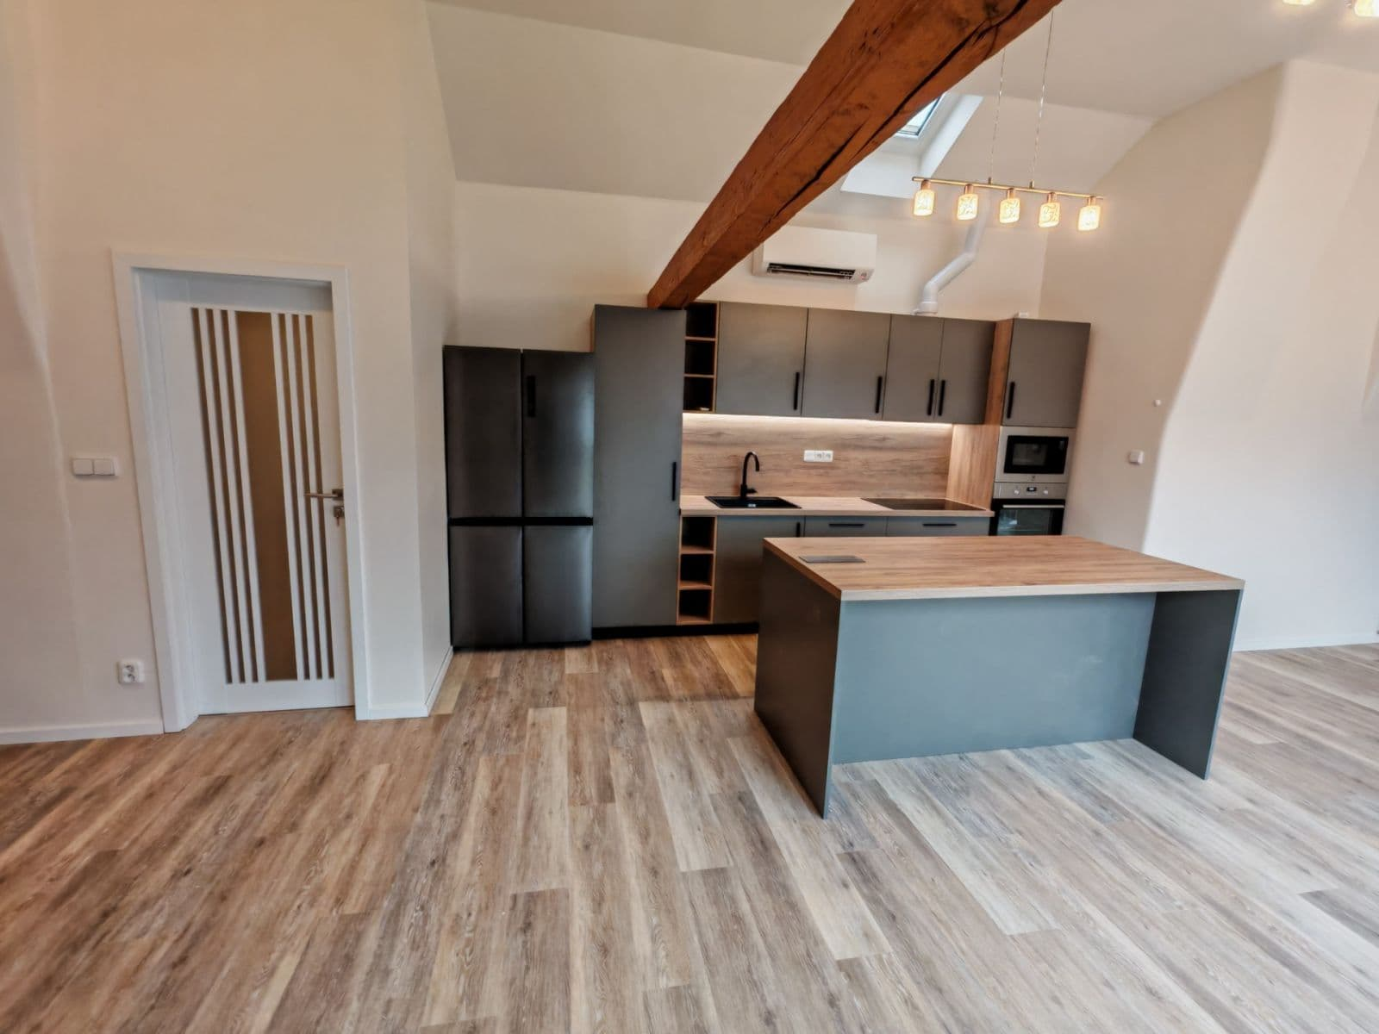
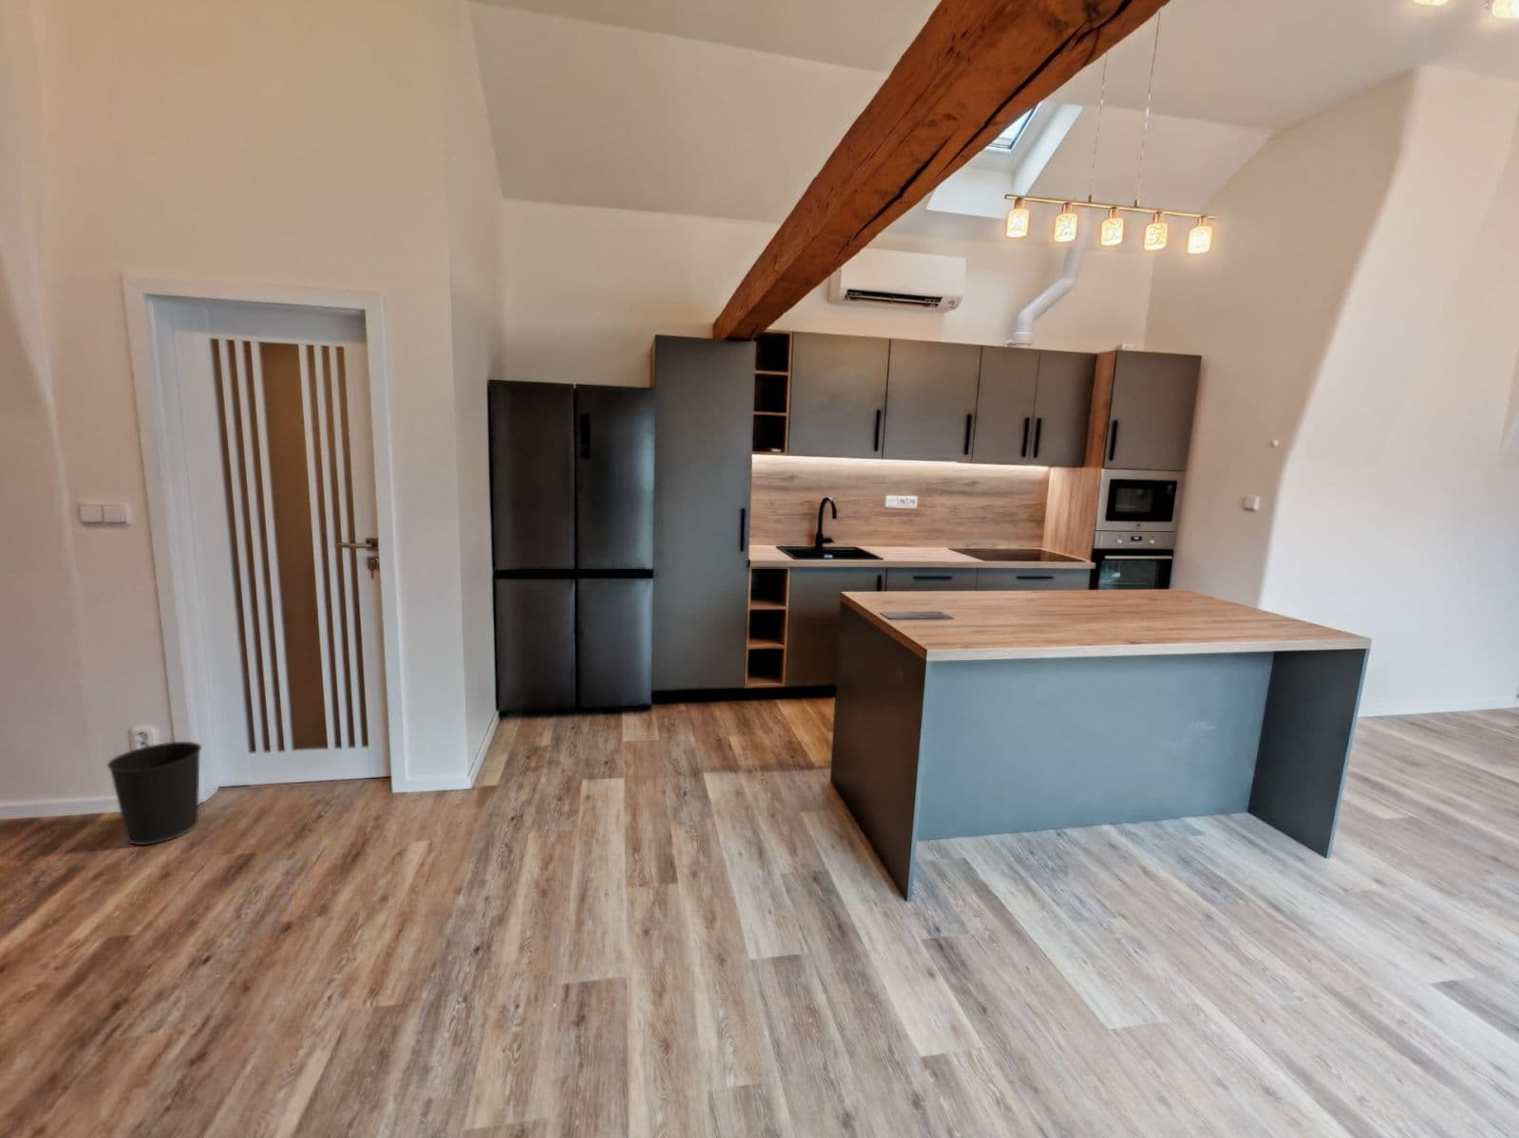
+ wastebasket (159, 793)
